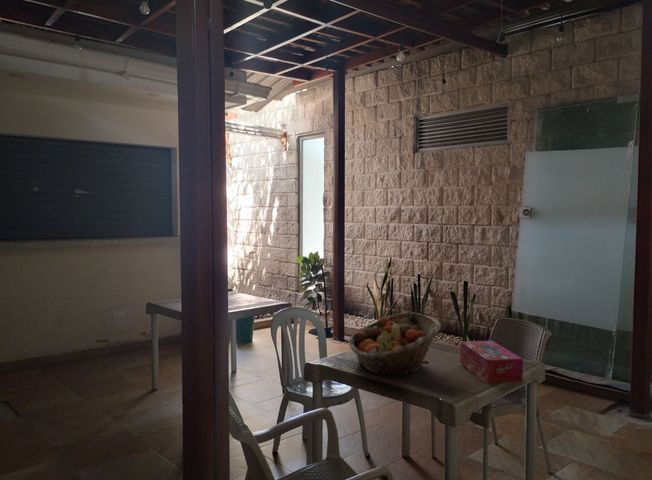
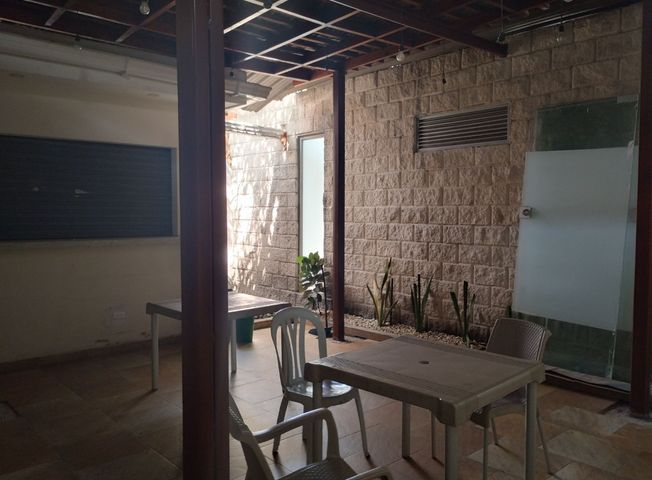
- tissue box (489, 360)
- fruit basket (393, 341)
